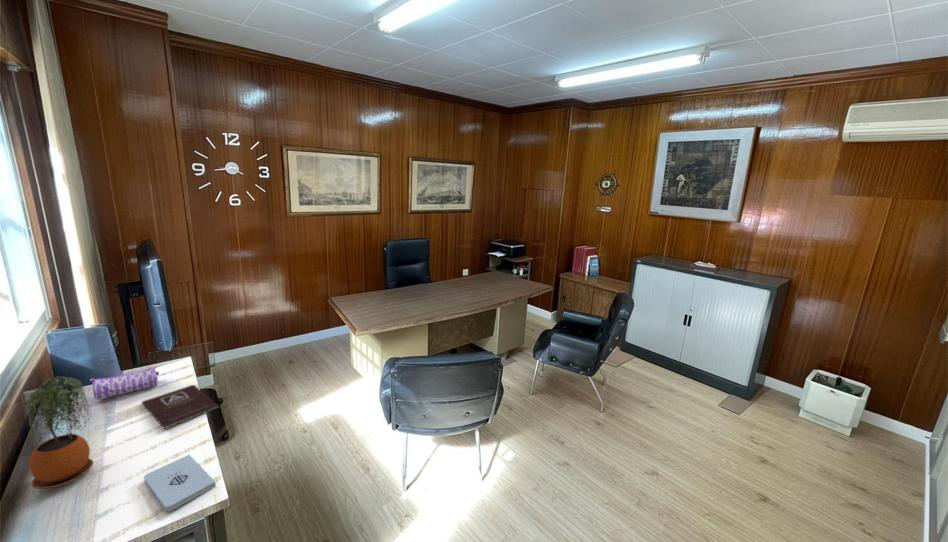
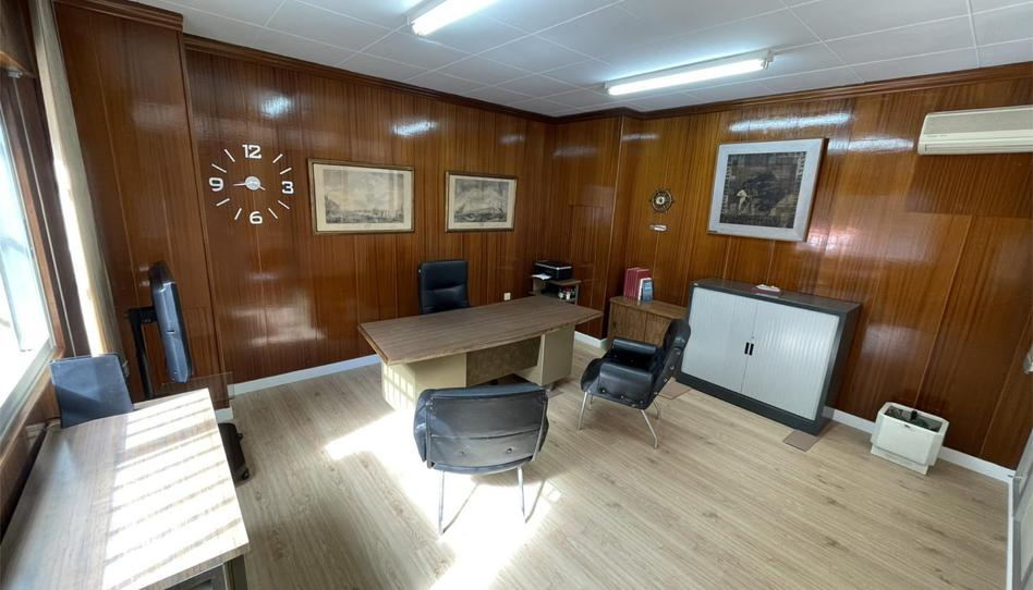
- notepad (179, 481)
- pencil case (127, 382)
- potted plant (61, 428)
- book (180, 404)
